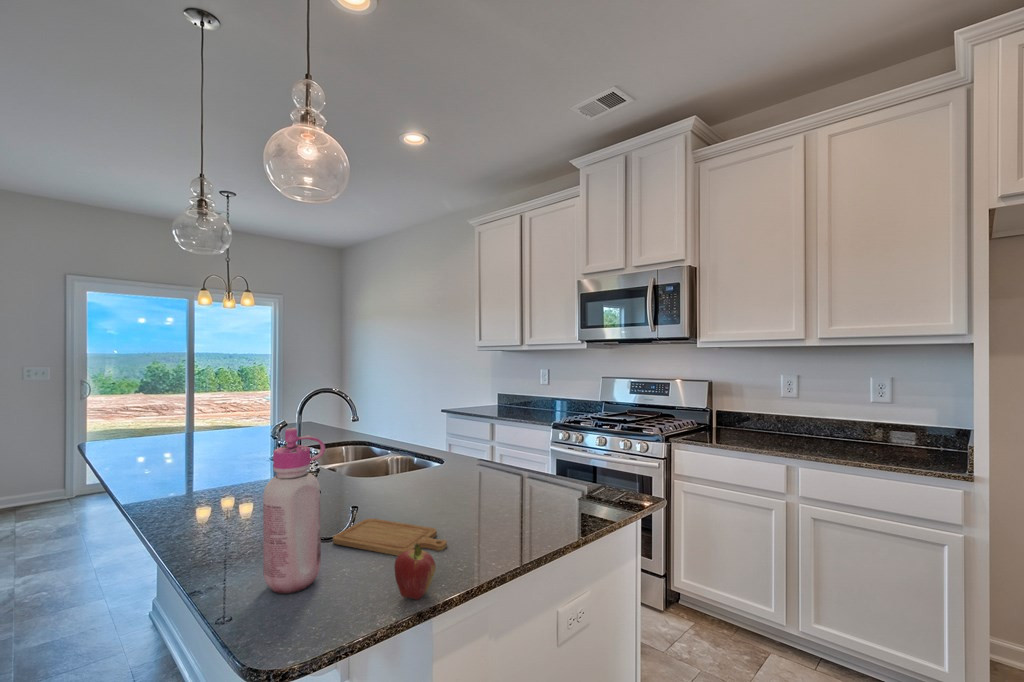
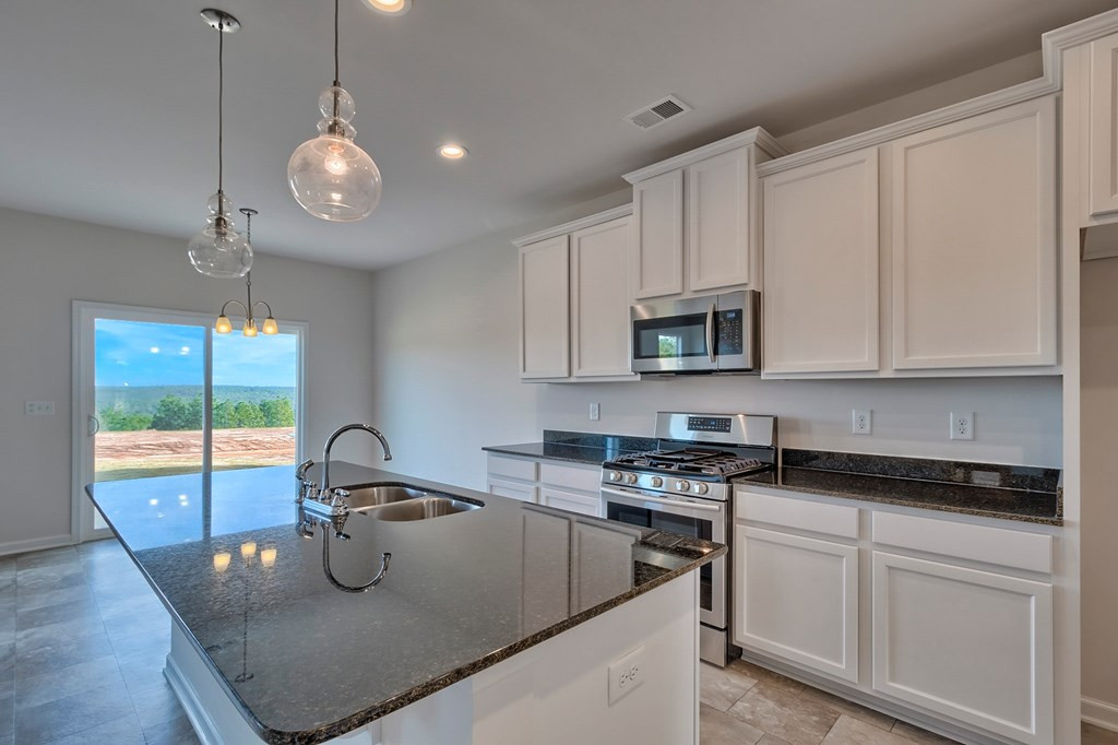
- glue bottle (293, 505)
- fruit (415, 565)
- chopping board (395, 537)
